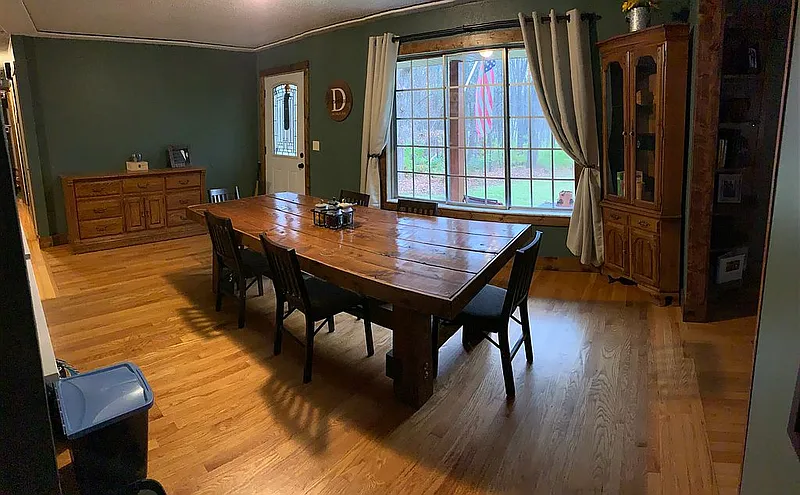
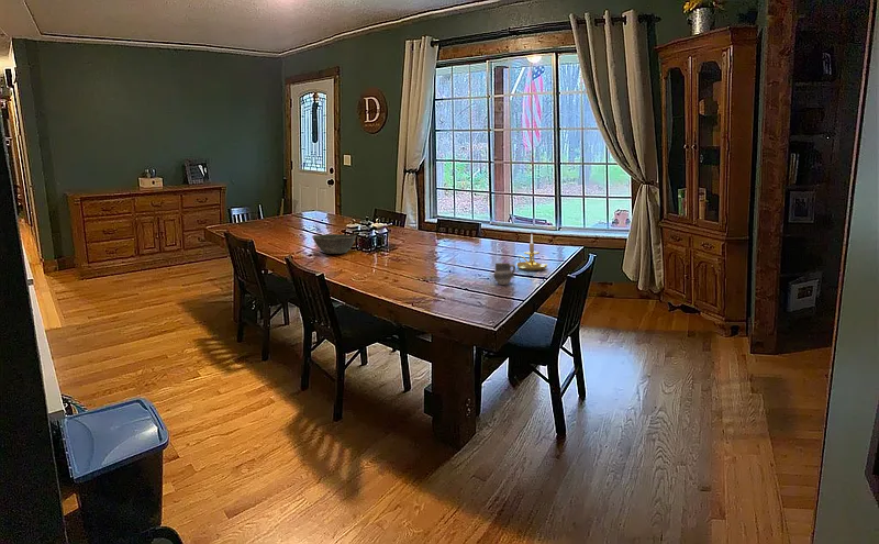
+ candle holder (530, 251)
+ cup (504, 273)
+ bowl (334, 244)
